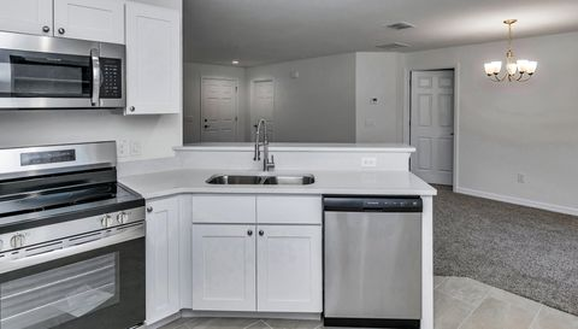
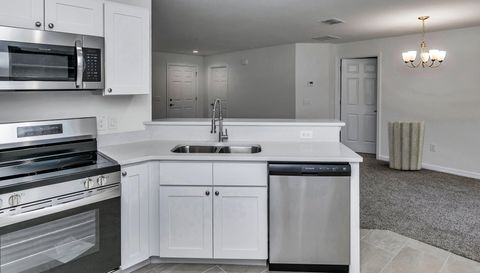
+ trash can (405, 144)
